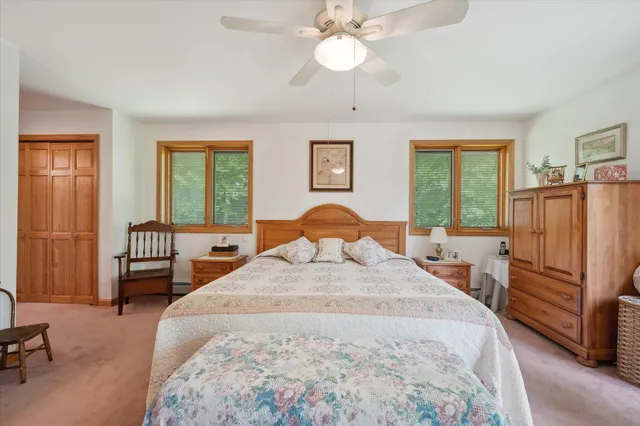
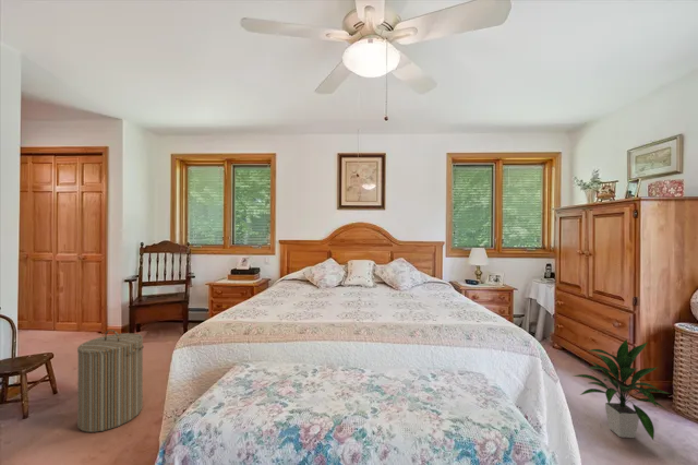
+ indoor plant (622, 388)
+ laundry hamper (111, 372)
